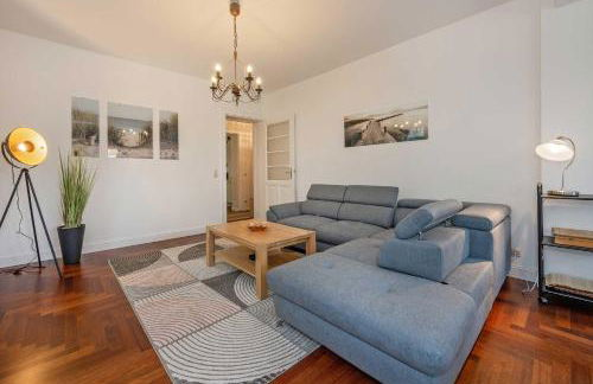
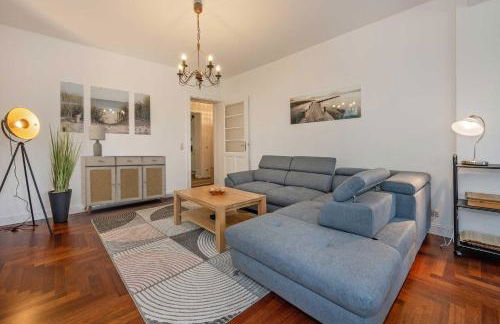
+ lamp (97, 141)
+ sideboard (126, 181)
